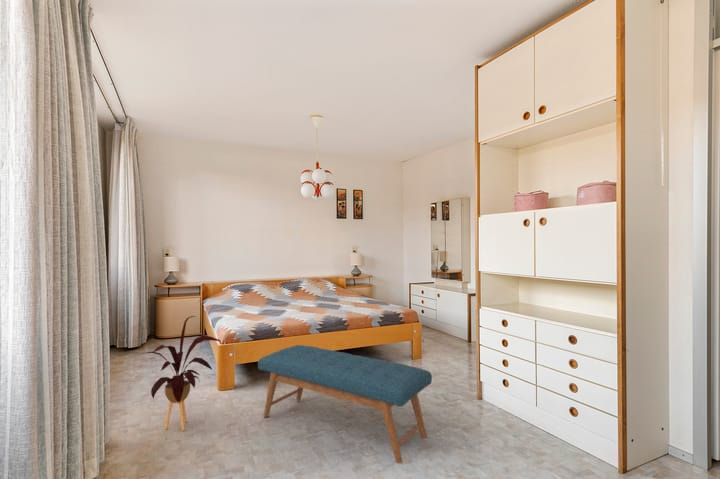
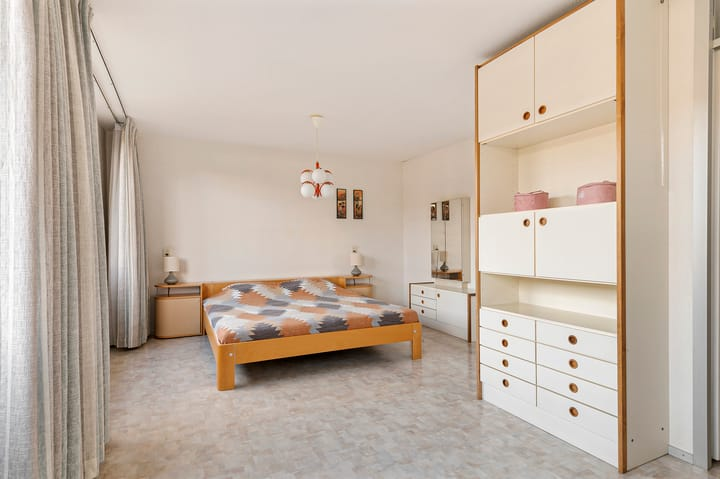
- bench (340, 393)
- house plant (180, 374)
